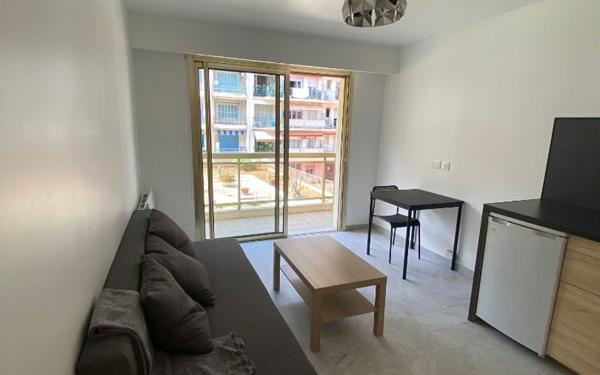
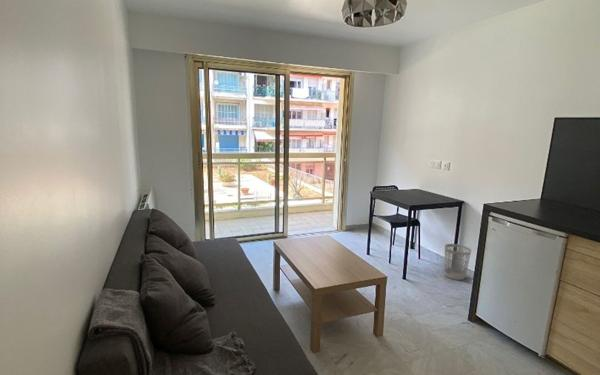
+ wastebasket (456, 261)
